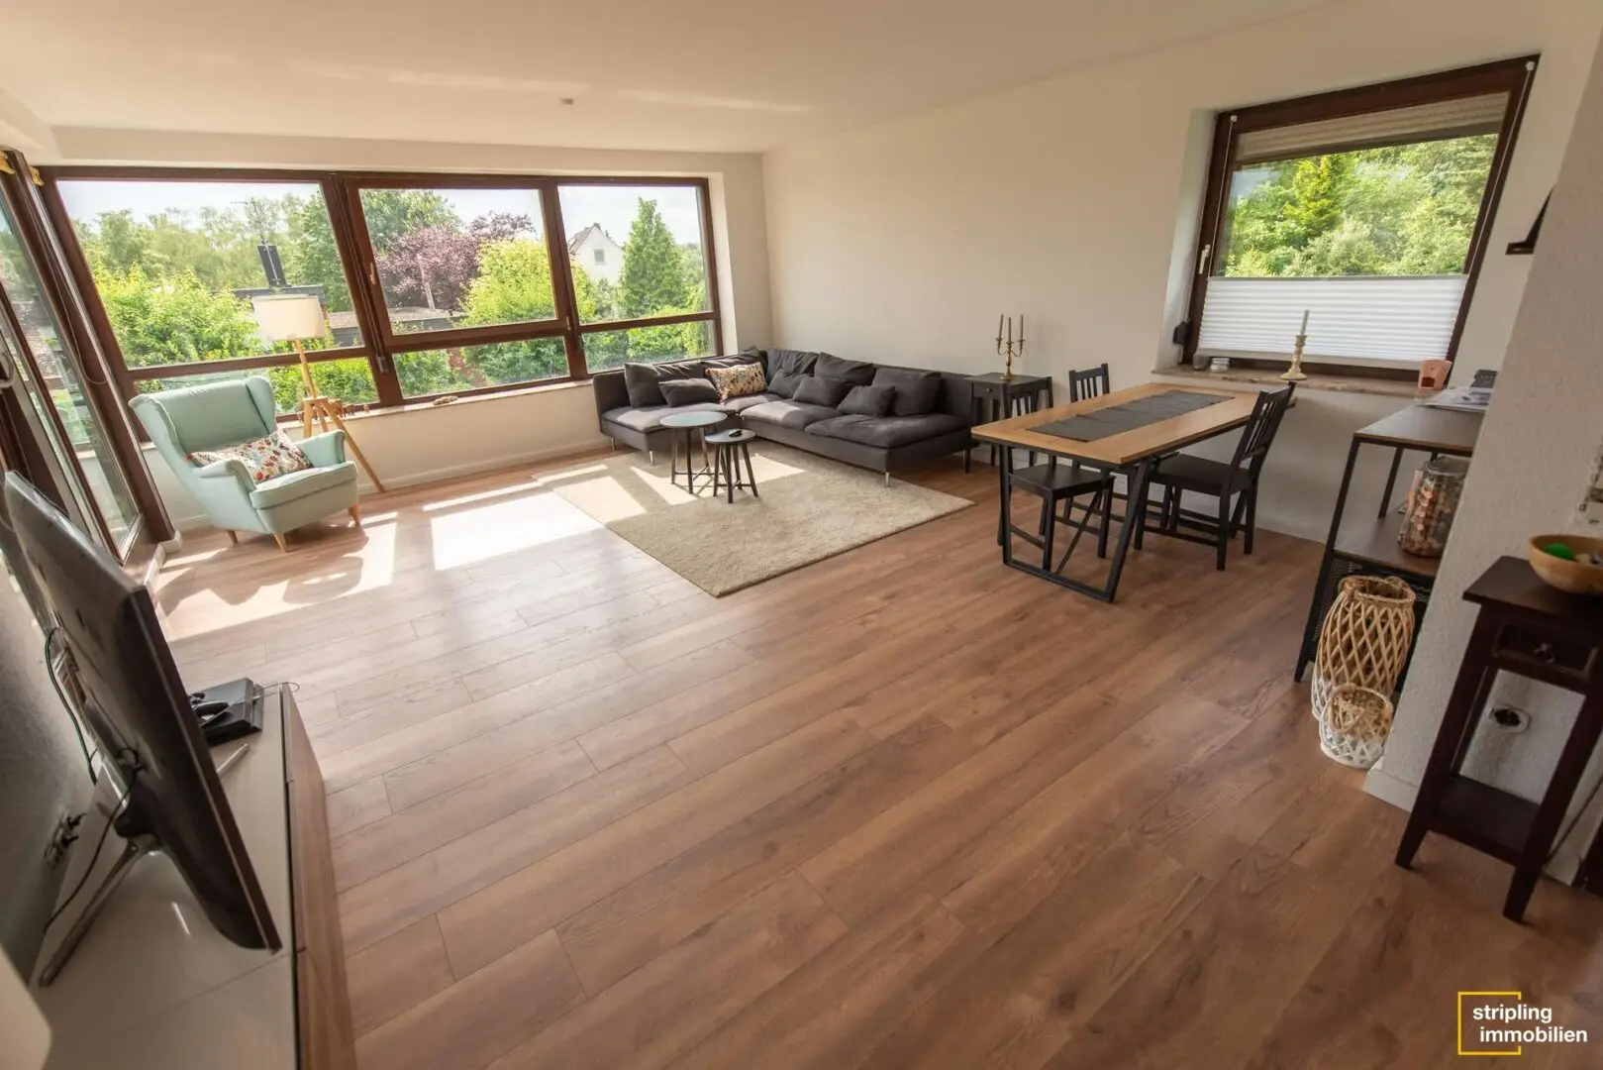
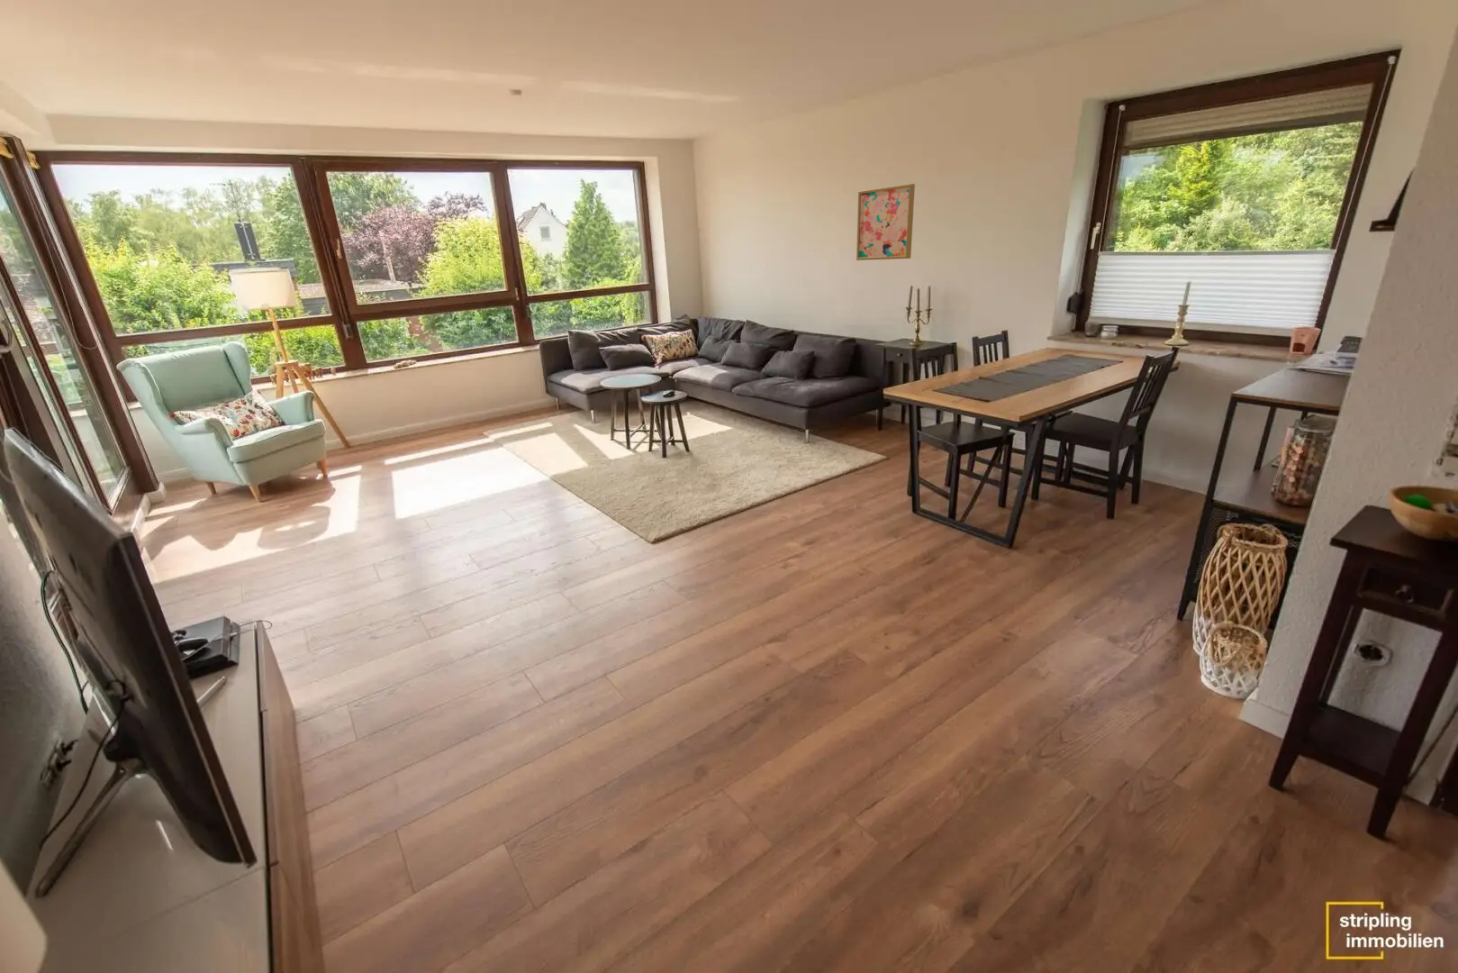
+ wall art (884, 224)
